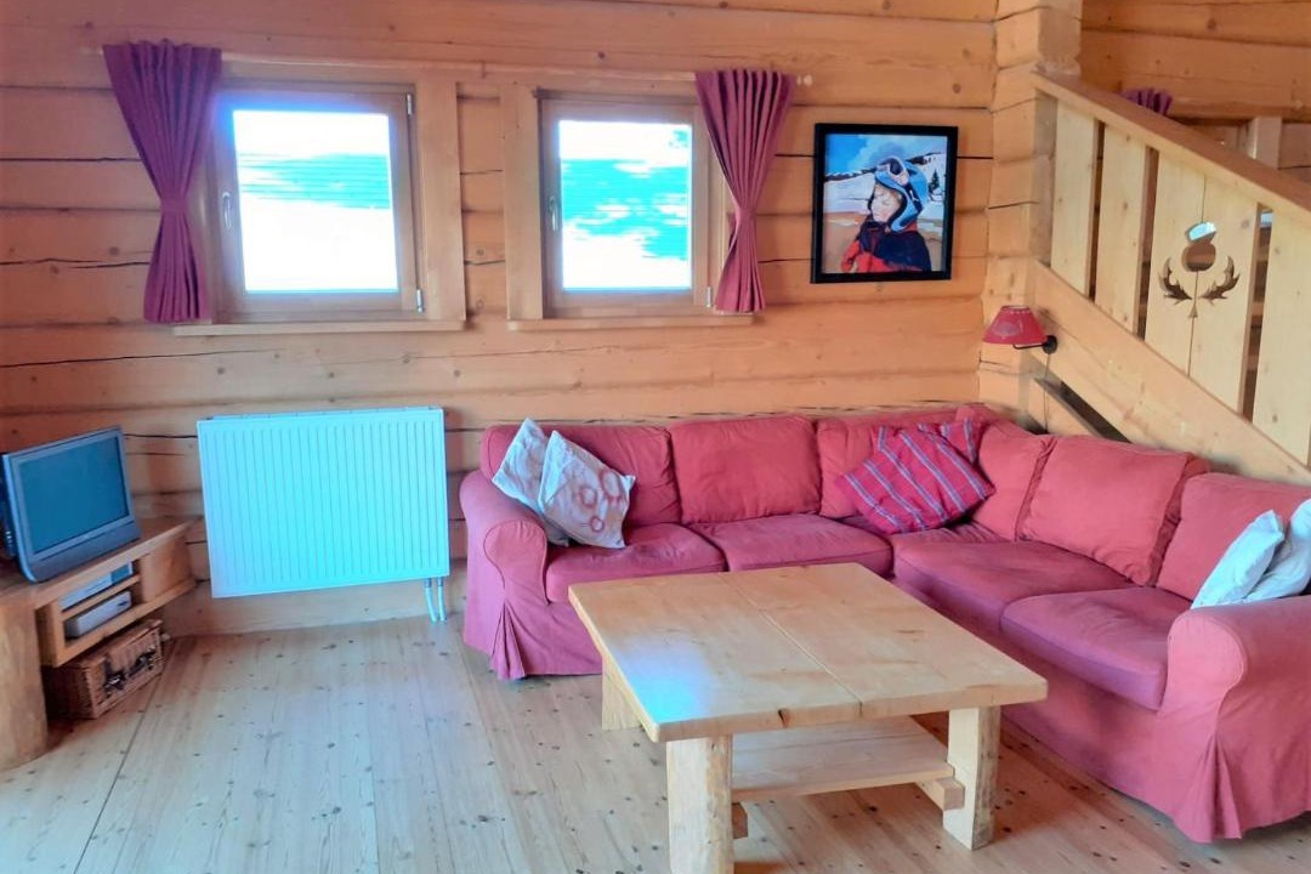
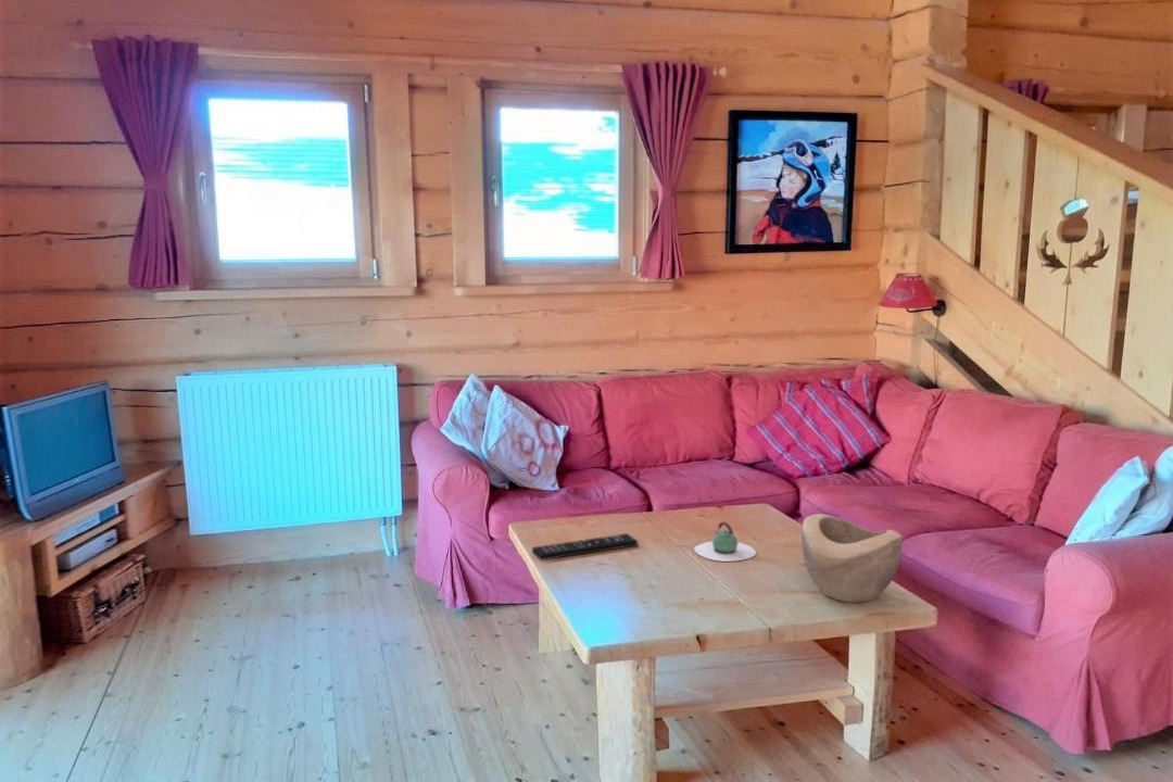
+ remote control (585, 545)
+ teapot (724, 535)
+ decorative bowl (849, 558)
